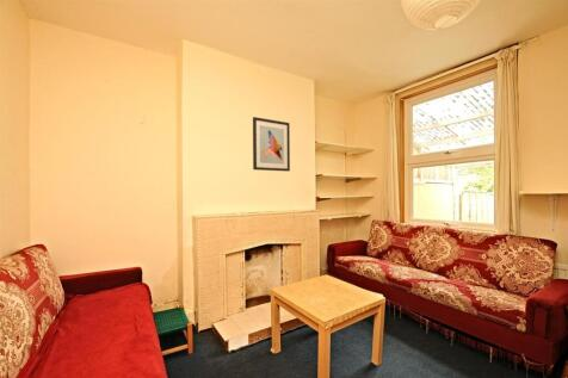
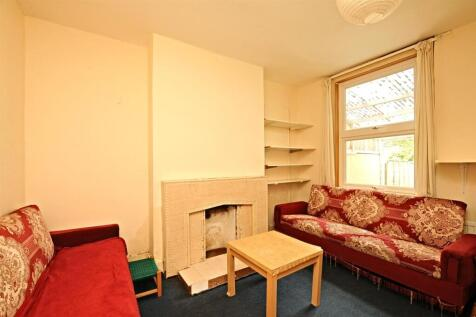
- wall art (271, 144)
